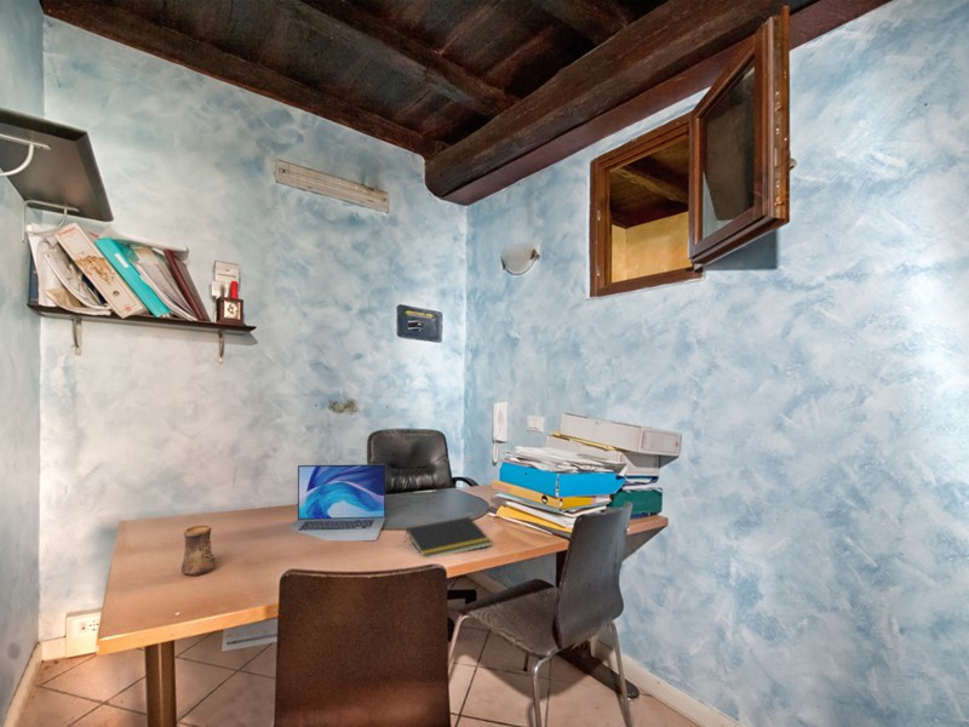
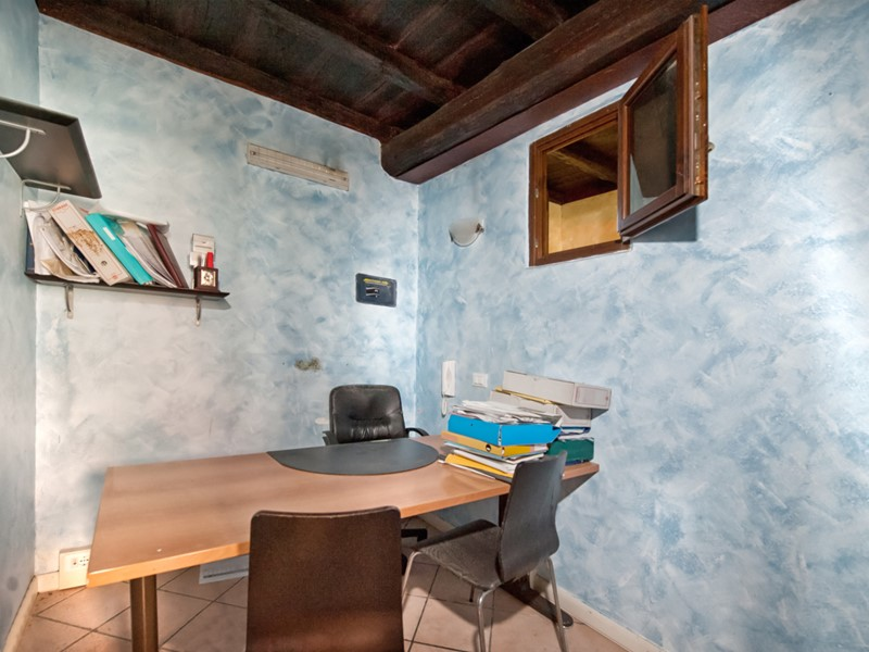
- cup (197, 550)
- notepad (448, 536)
- laptop (334, 500)
